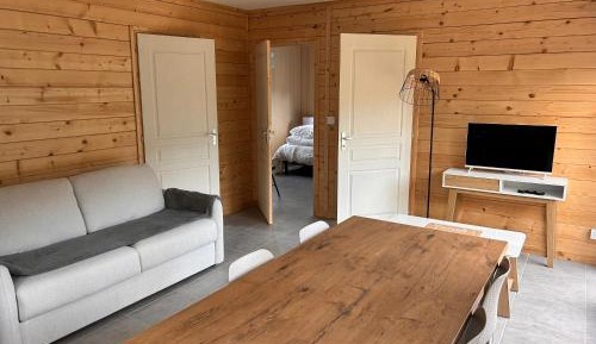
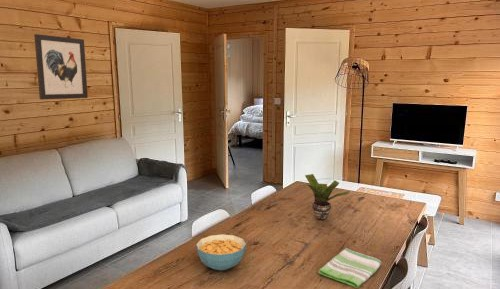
+ dish towel (350, 266)
+ potted plant (321, 198)
+ wall art (62, 68)
+ cereal bowl (221, 255)
